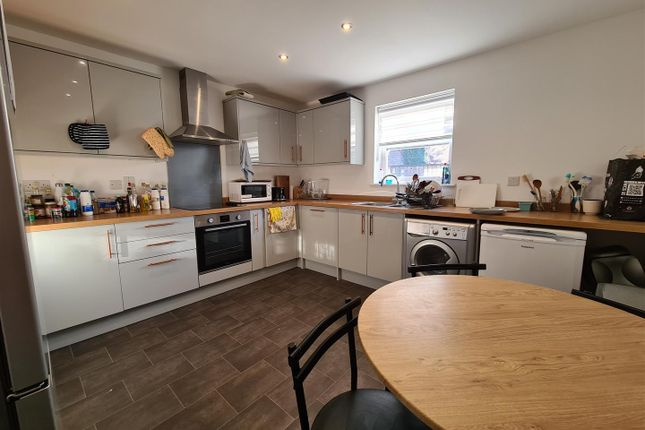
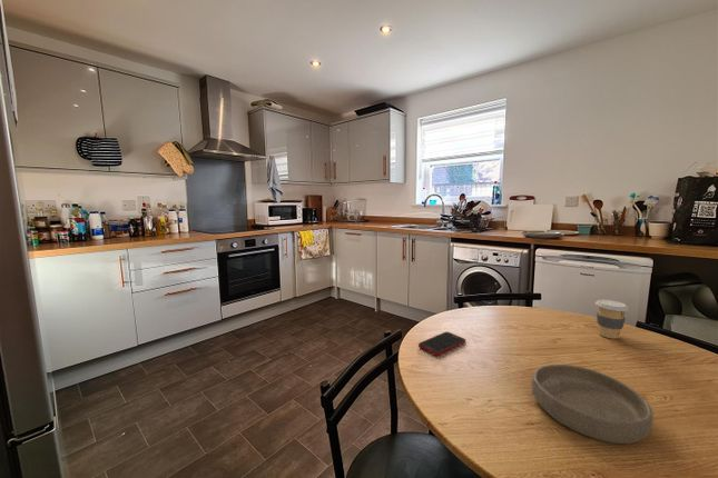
+ coffee cup (610, 319)
+ bowl (586, 399)
+ cell phone (442, 342)
